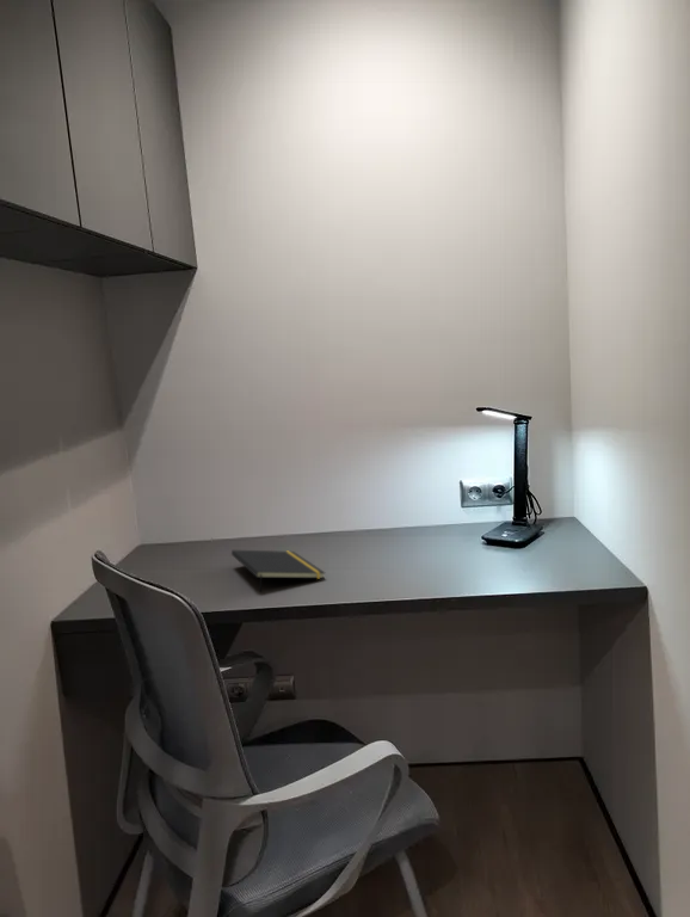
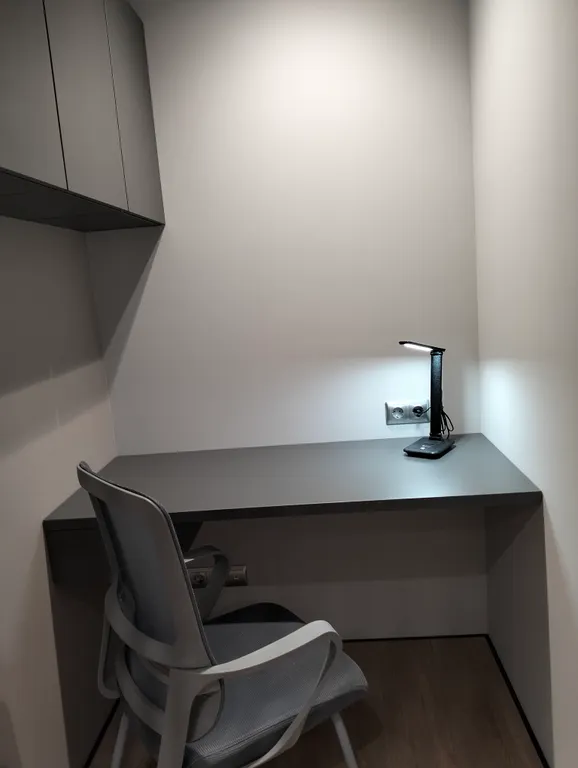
- notepad (276, 564)
